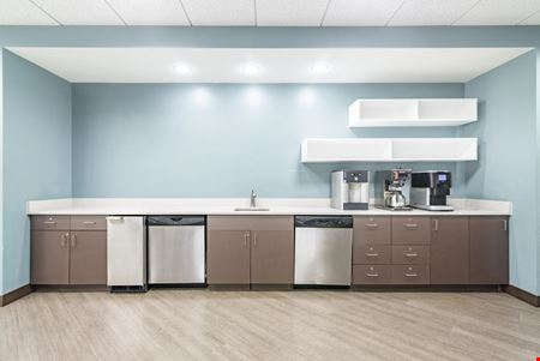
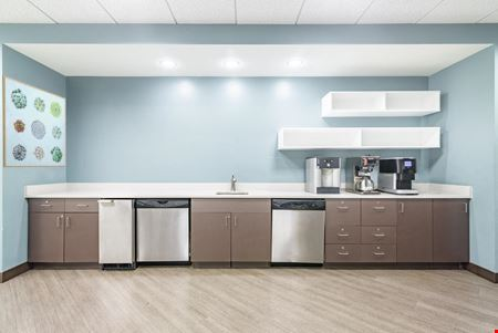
+ wall art (39, 127)
